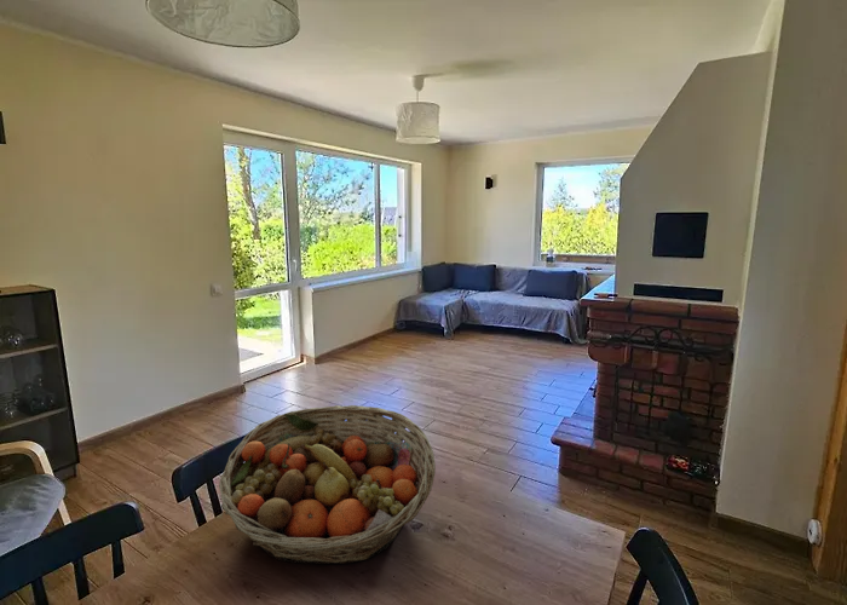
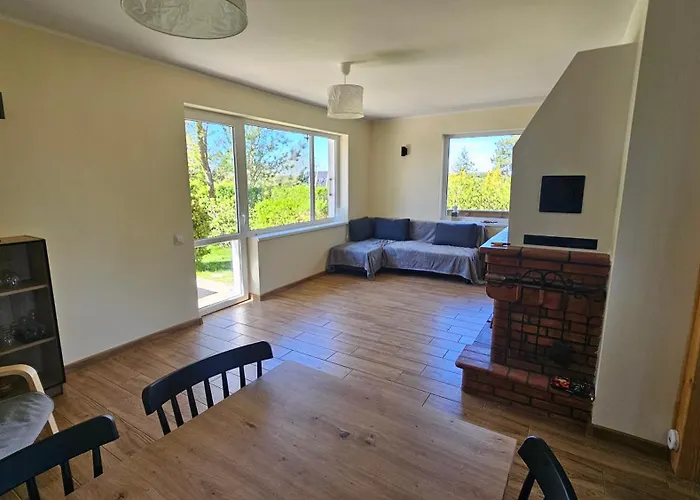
- fruit basket (330, 477)
